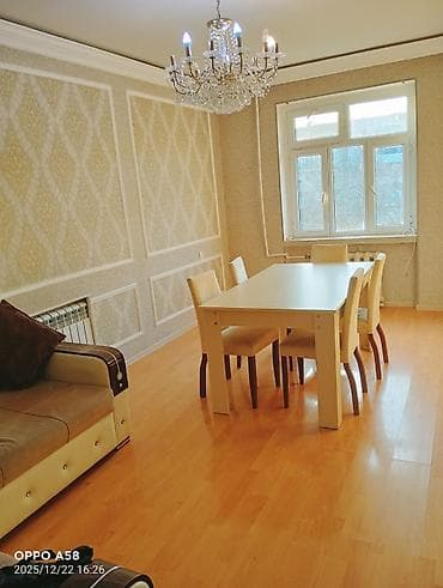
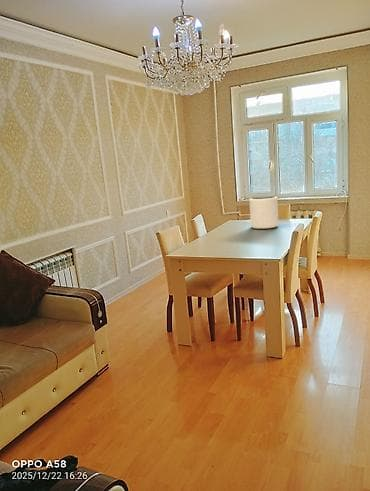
+ plant pot (263, 212)
